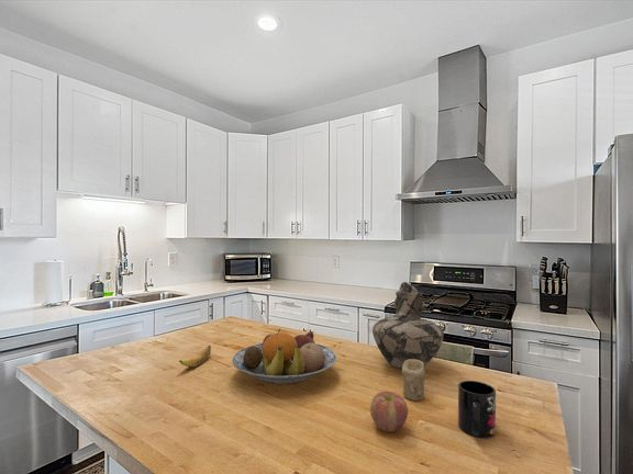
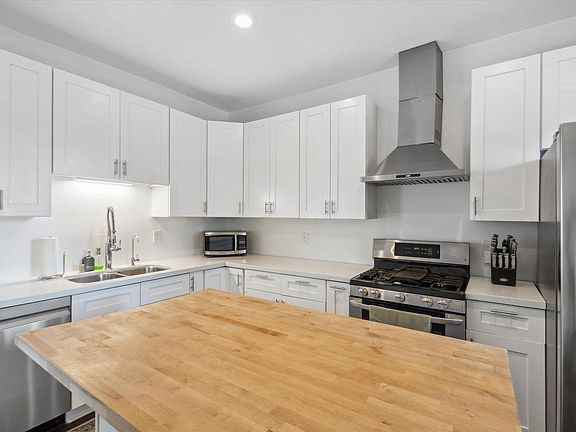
- candle (413, 380)
- vase (407, 324)
- banana (196, 358)
- apple (388, 410)
- mug (476, 410)
- fruit bowl (285, 351)
